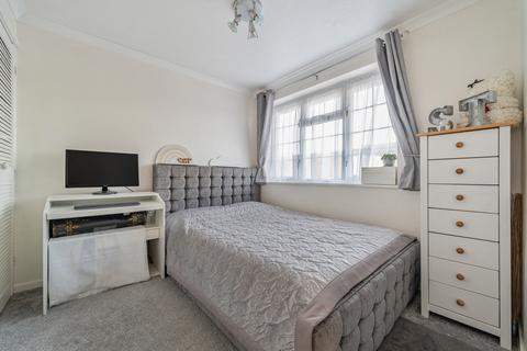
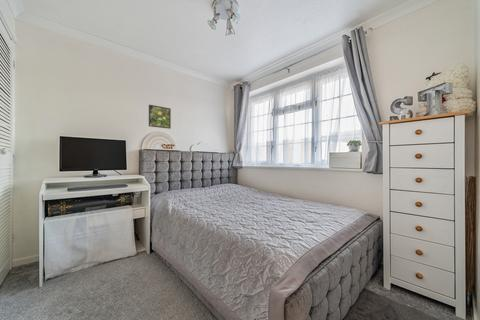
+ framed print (160, 117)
